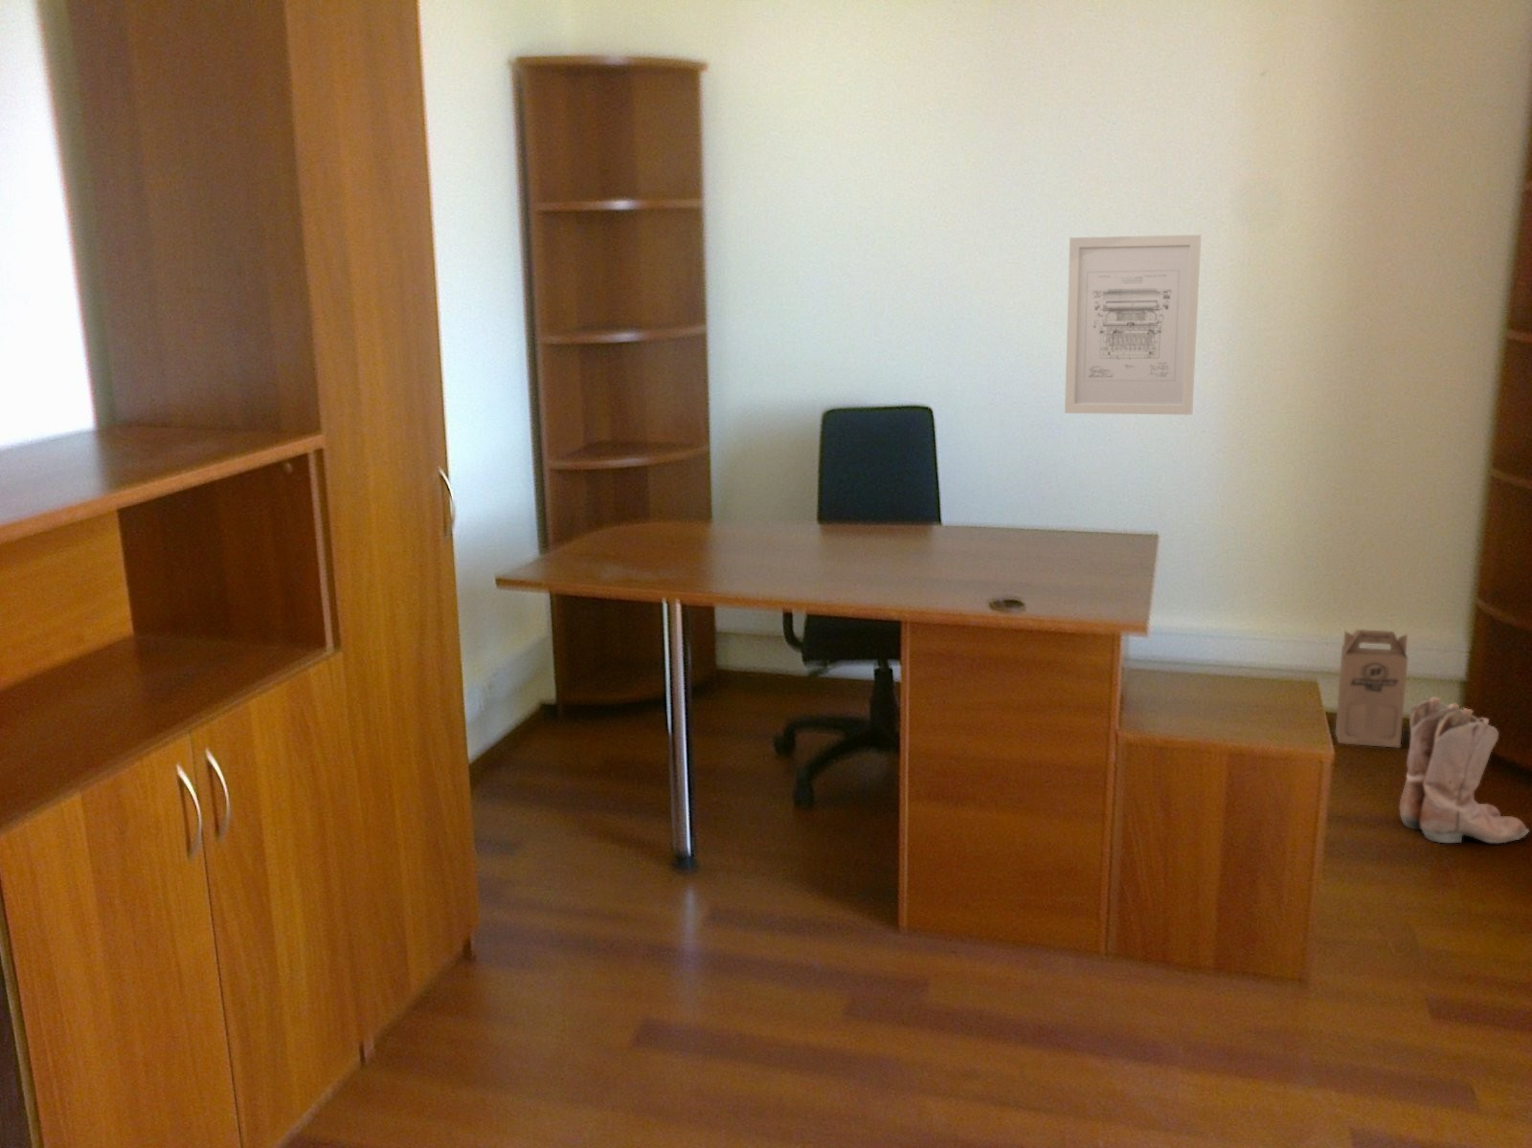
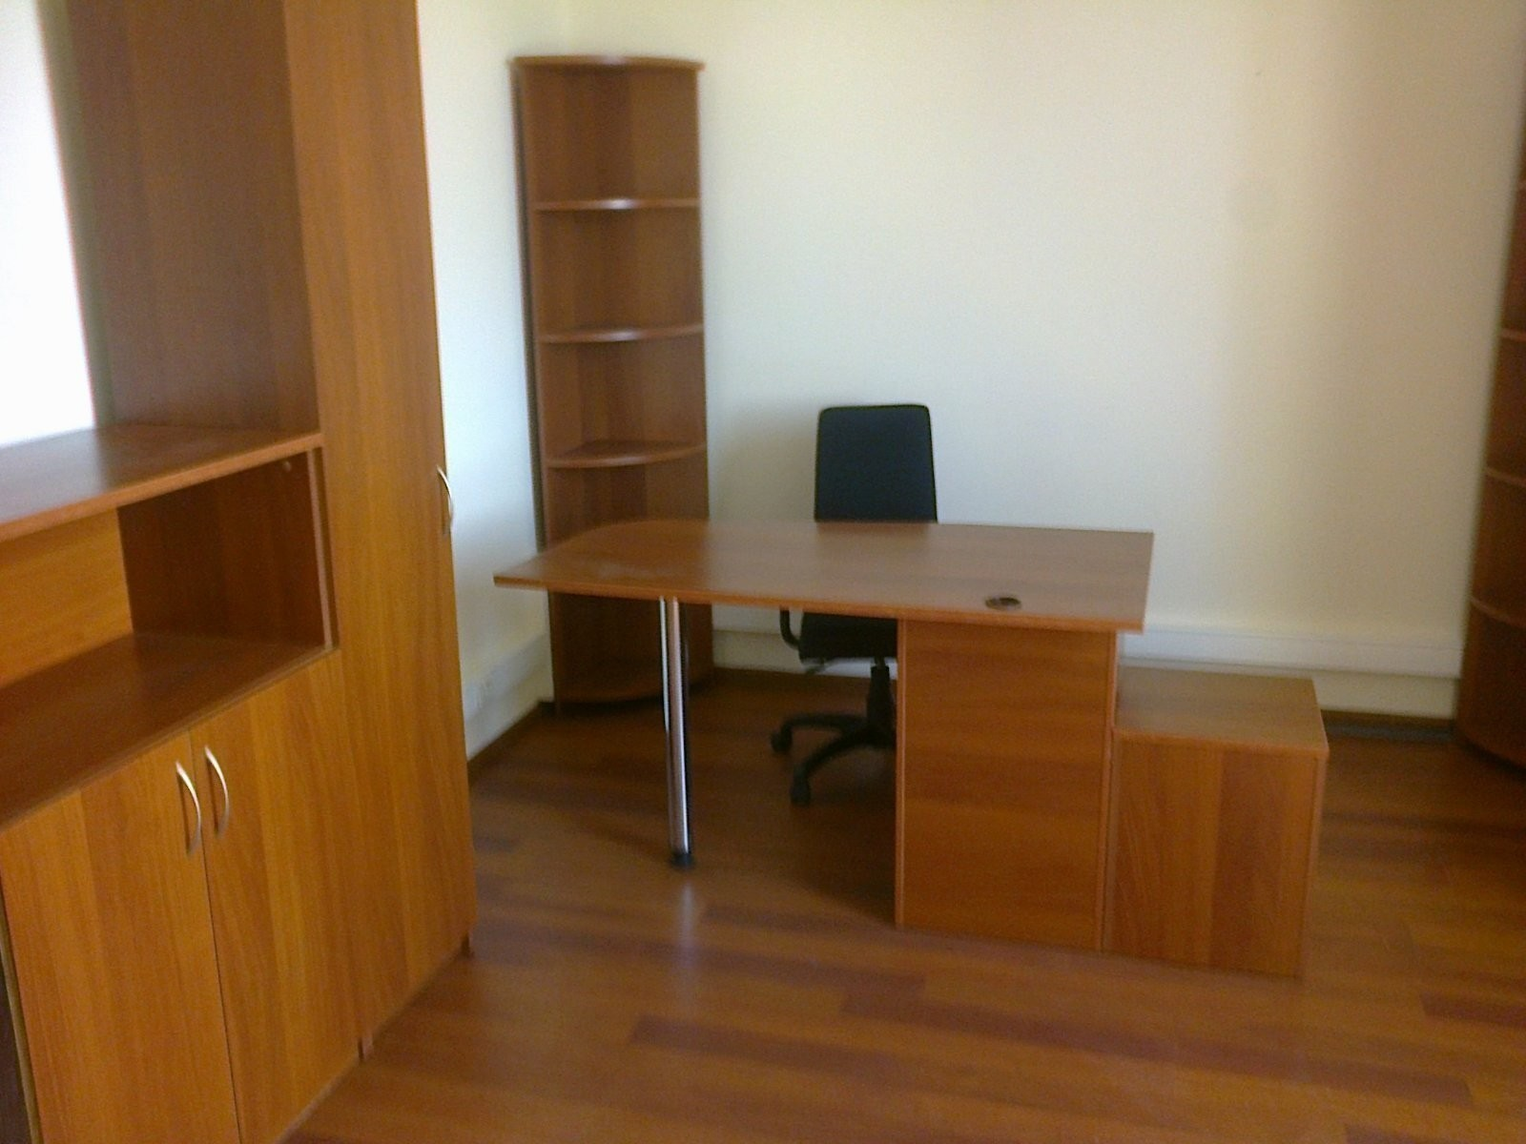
- wall art (1130, 327)
- boots (1468, 766)
- cardboard box (1372, 686)
